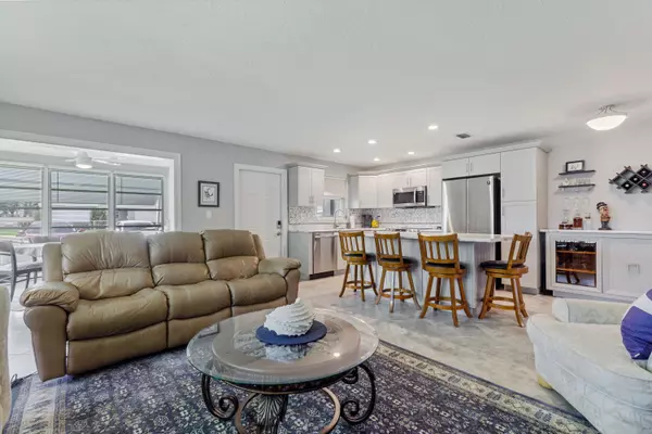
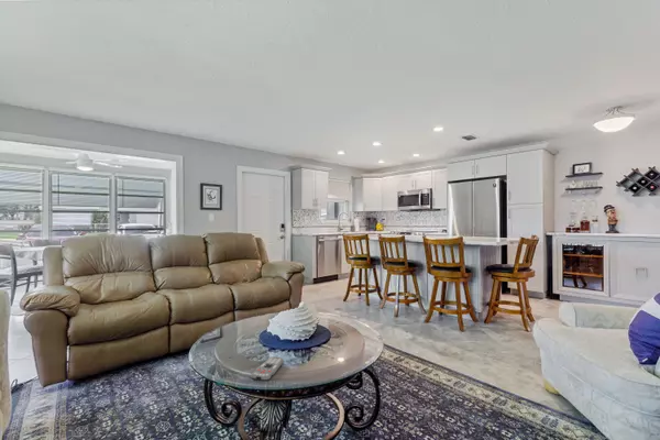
+ remote control (268, 367)
